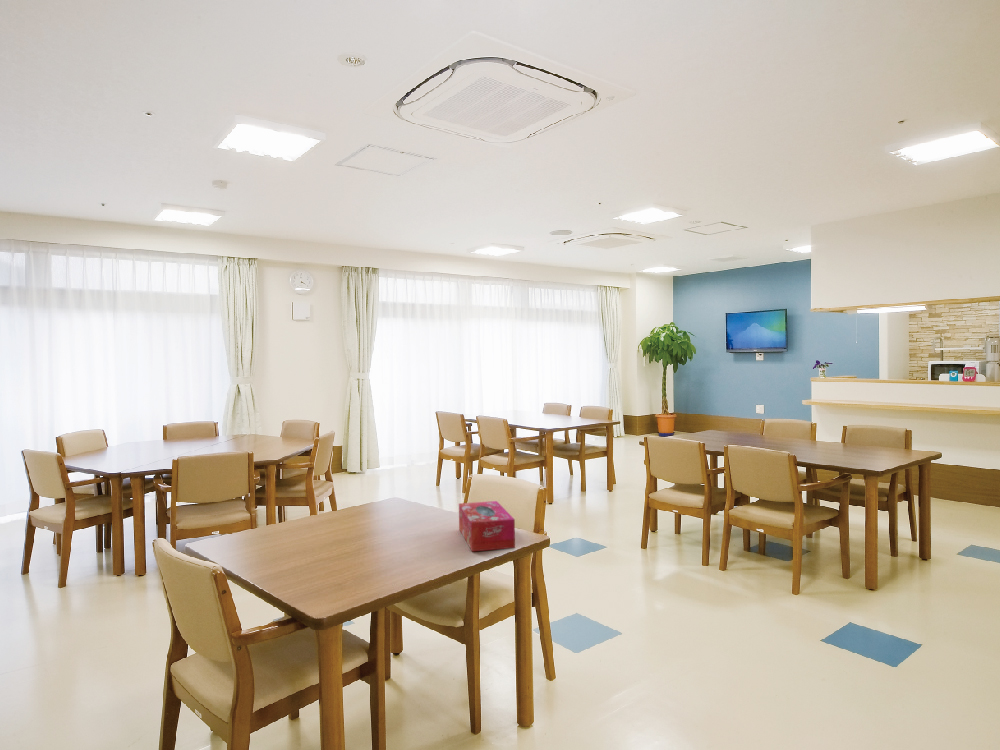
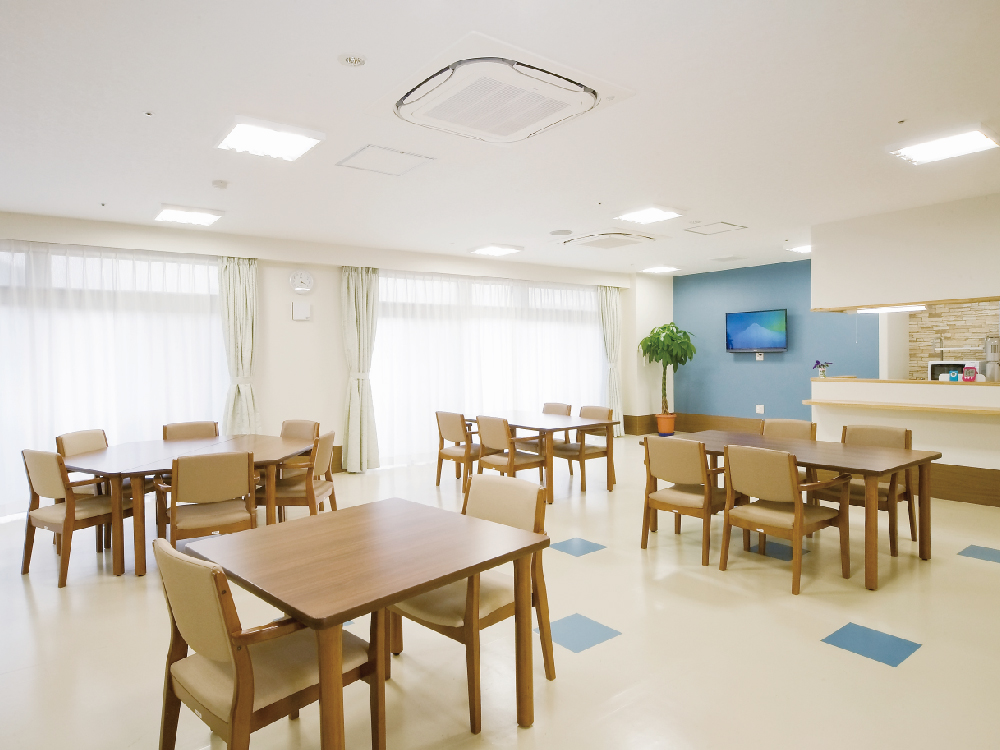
- tissue box (485, 524)
